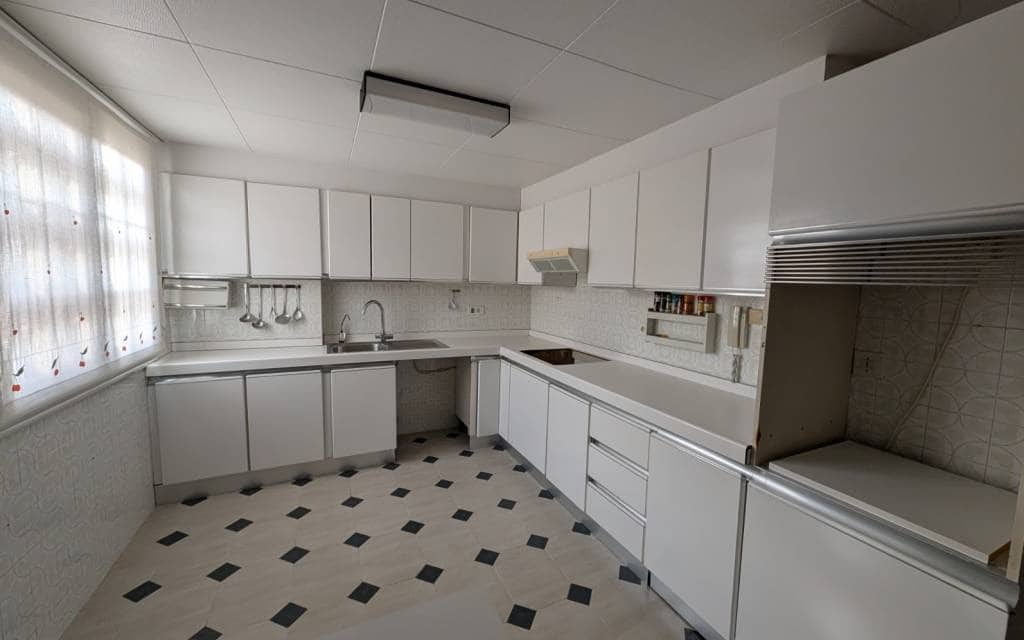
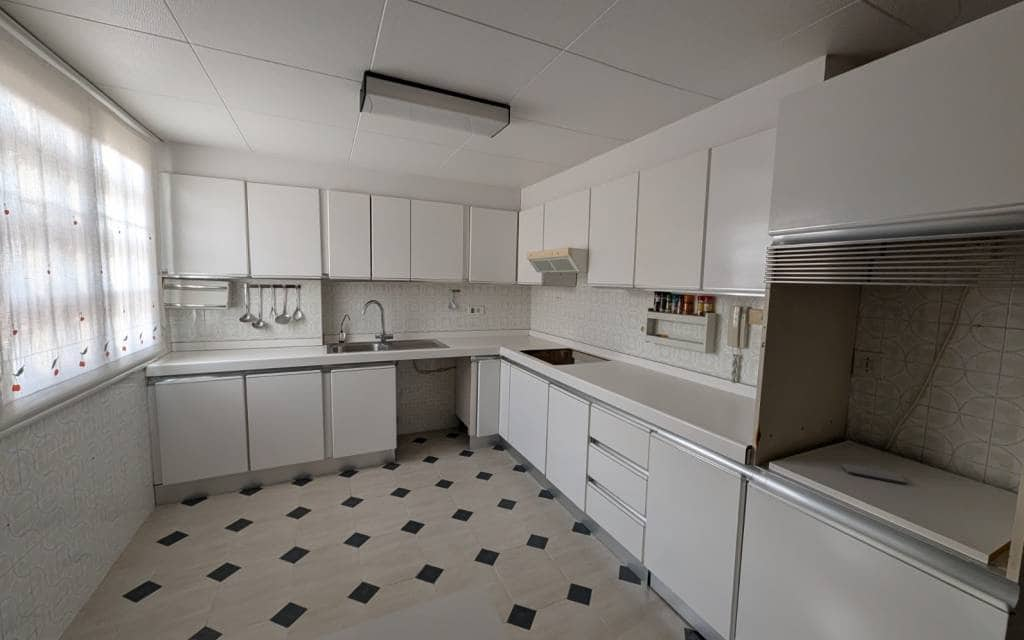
+ smartphone (873, 473)
